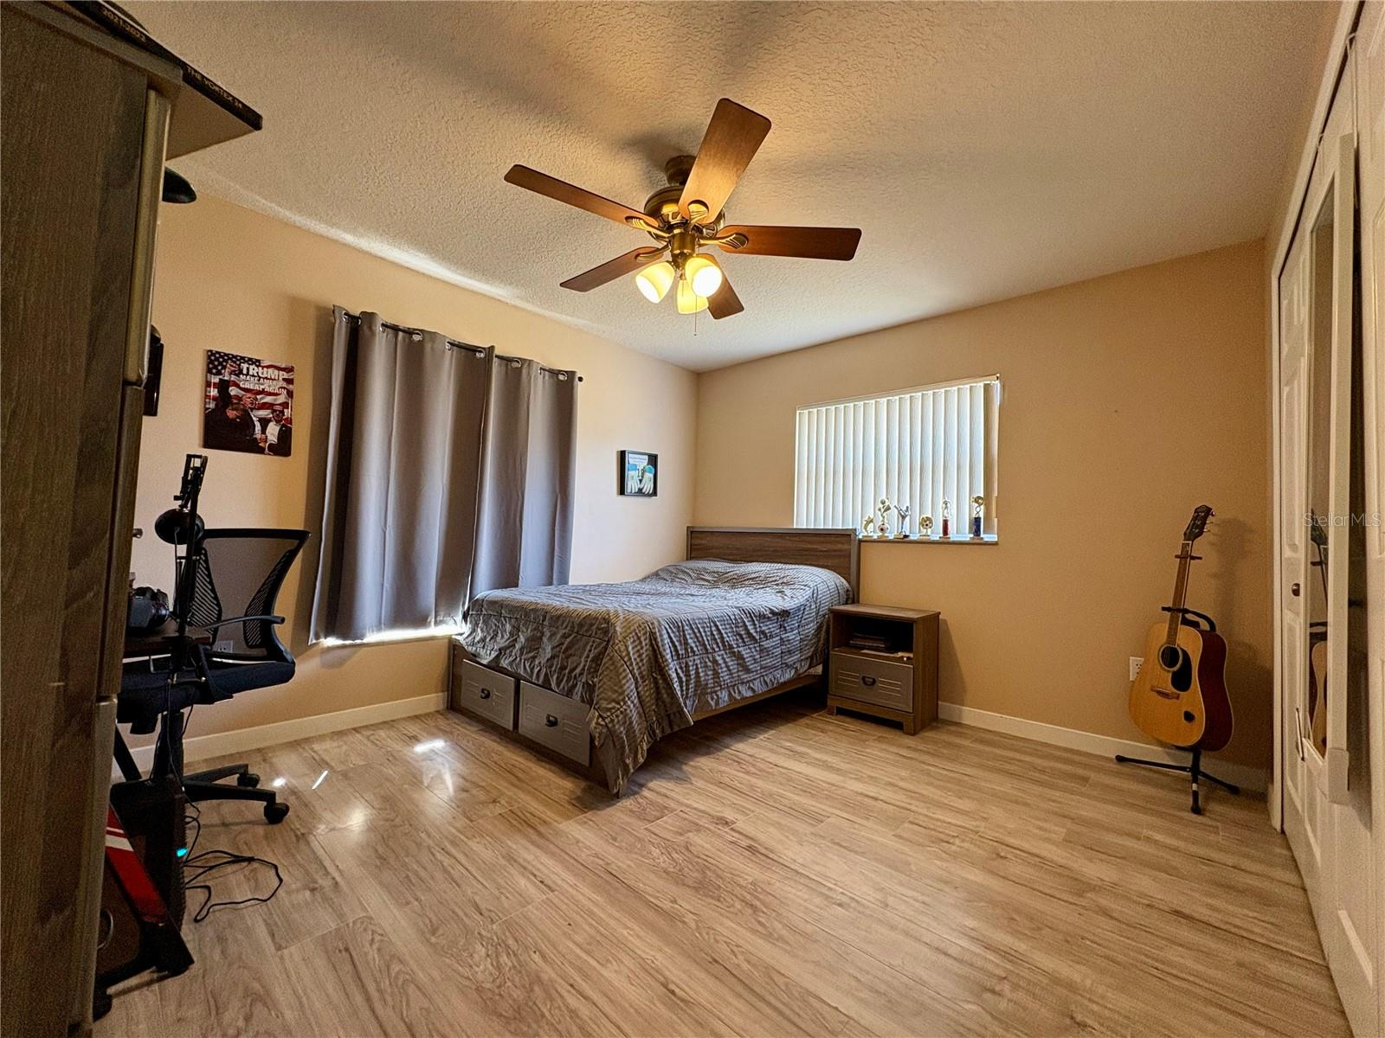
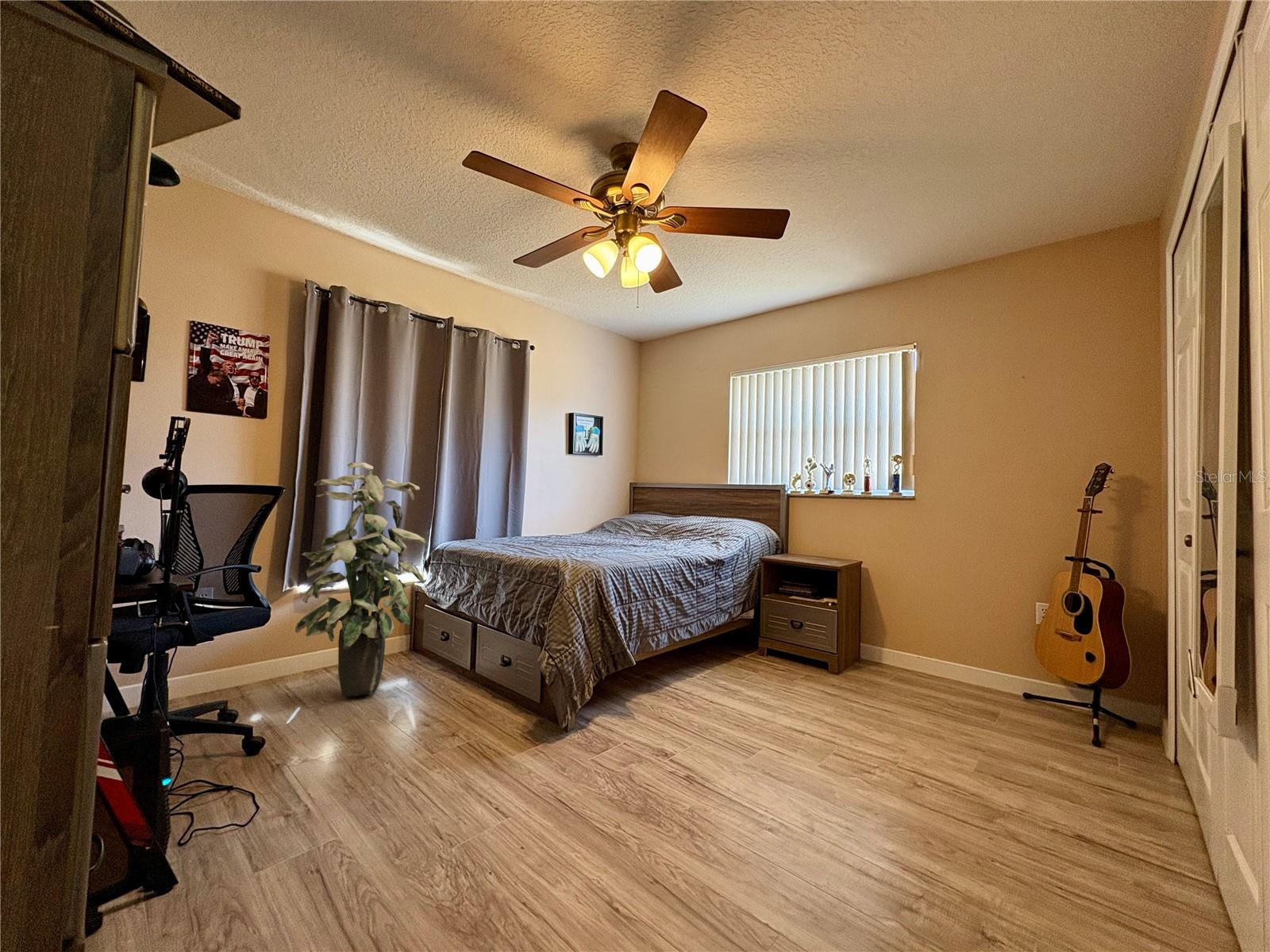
+ indoor plant (360, 576)
